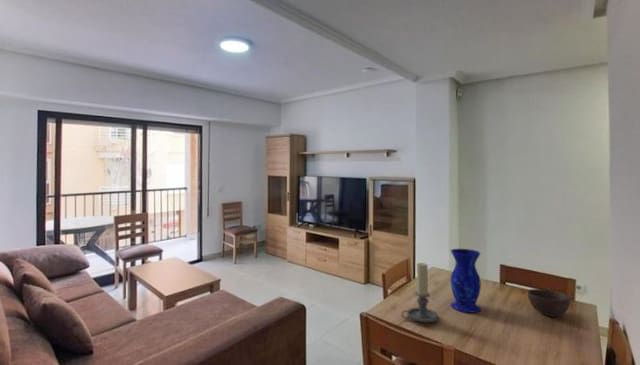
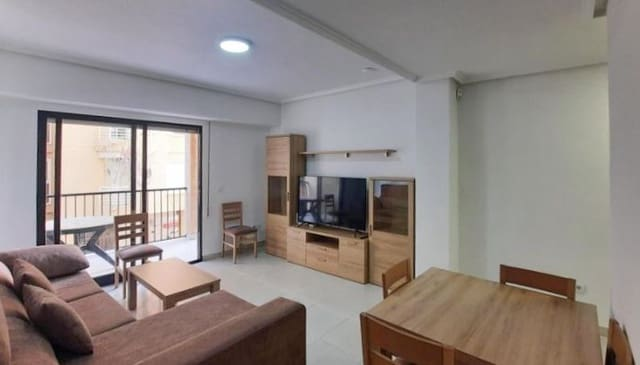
- vase (465, 279)
- bowl (548, 303)
- candle holder (419, 290)
